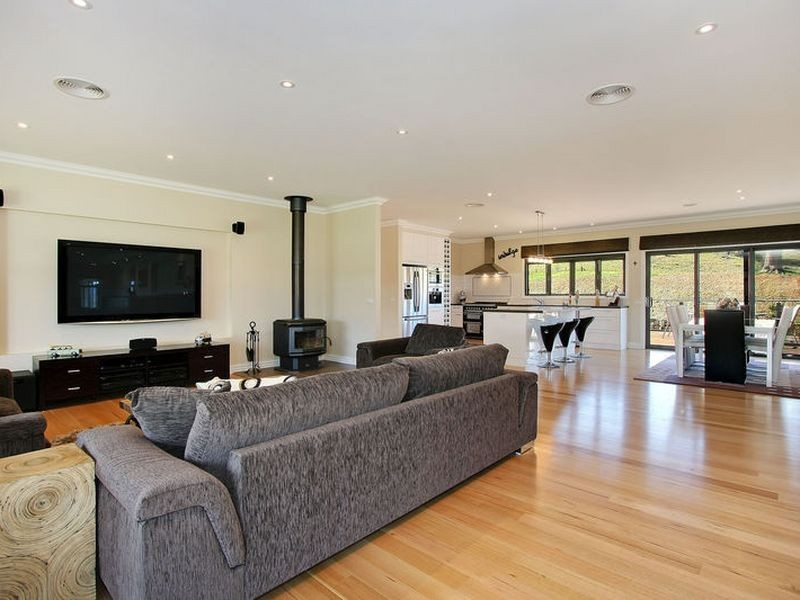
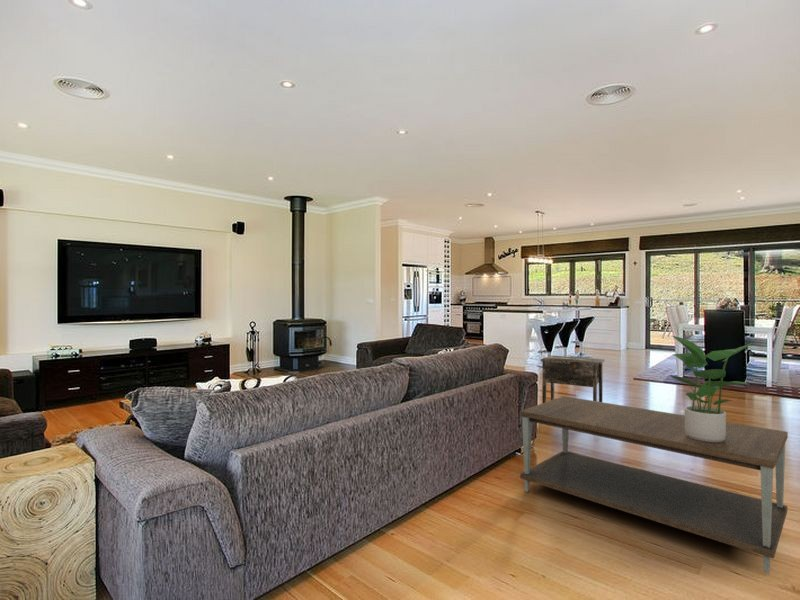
+ potted plant (710, 388)
+ side table (572, 384)
+ coffee table (640, 469)
